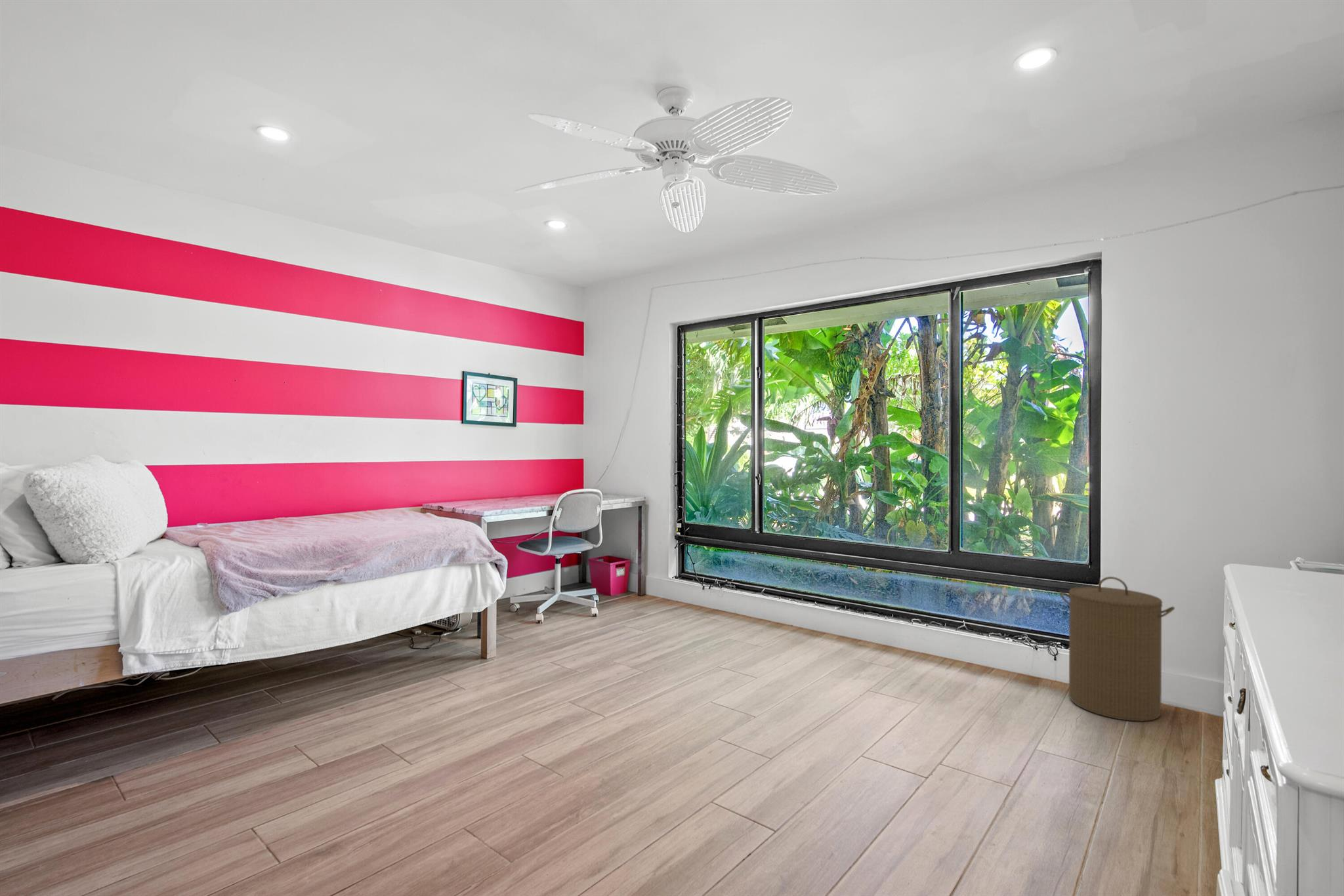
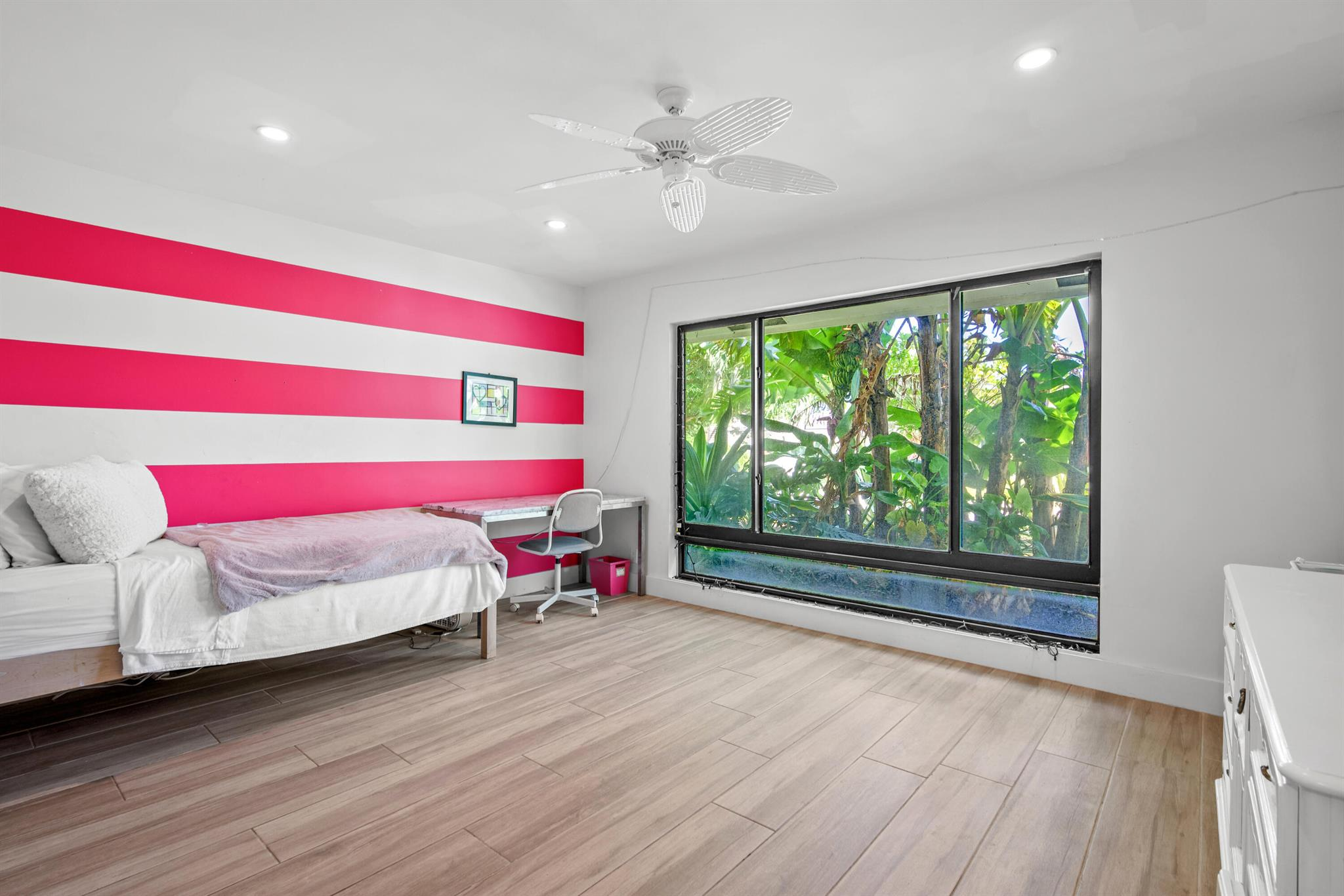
- laundry hamper (1114, 641)
